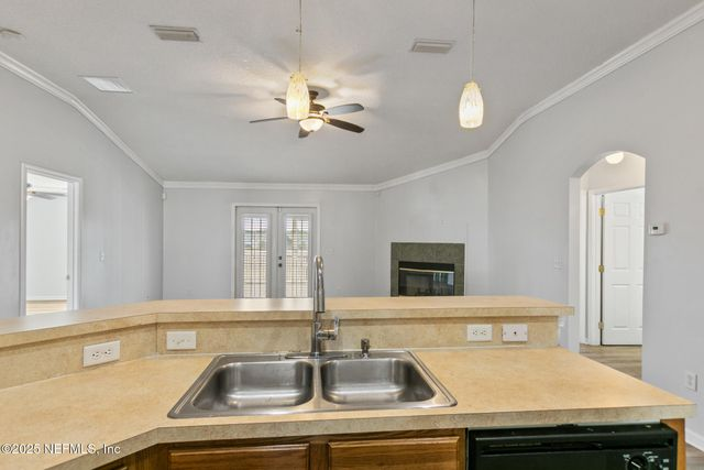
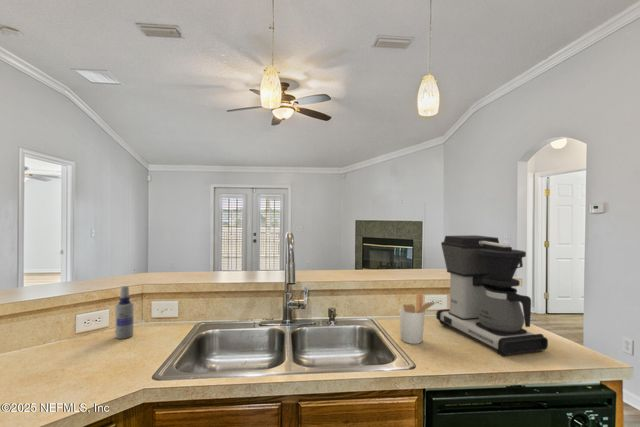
+ spray bottle (124, 311)
+ utensil holder (417, 318)
+ coffee maker (487, 288)
